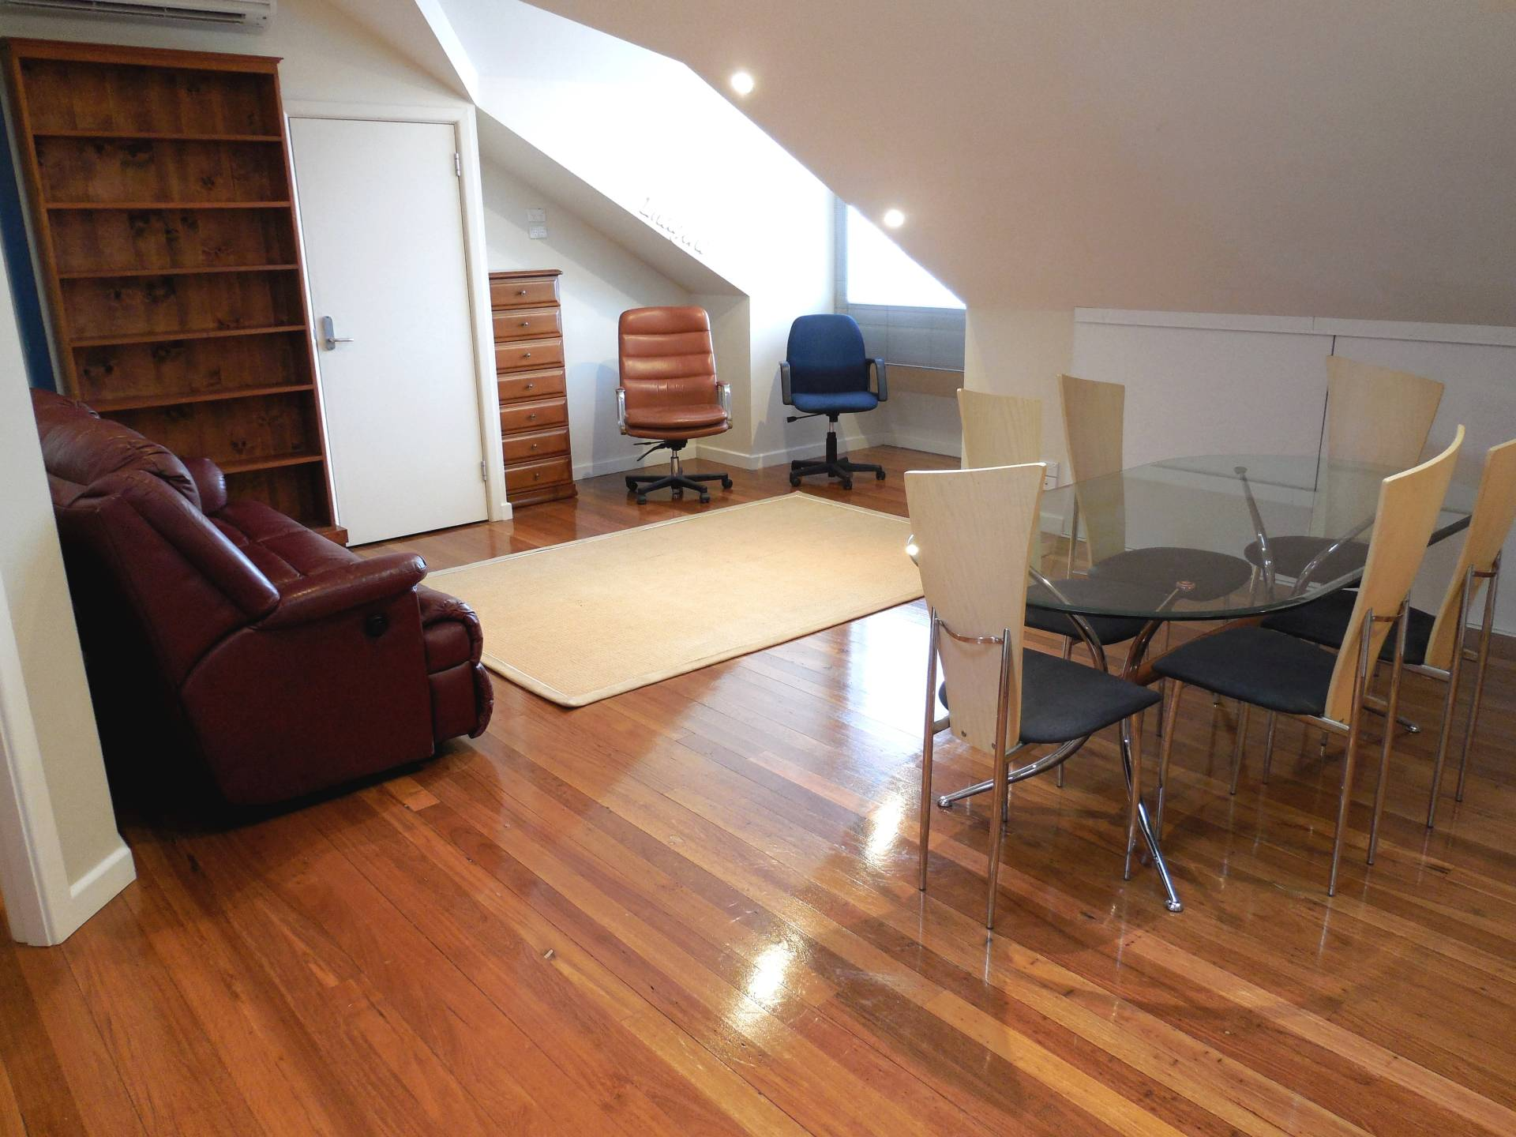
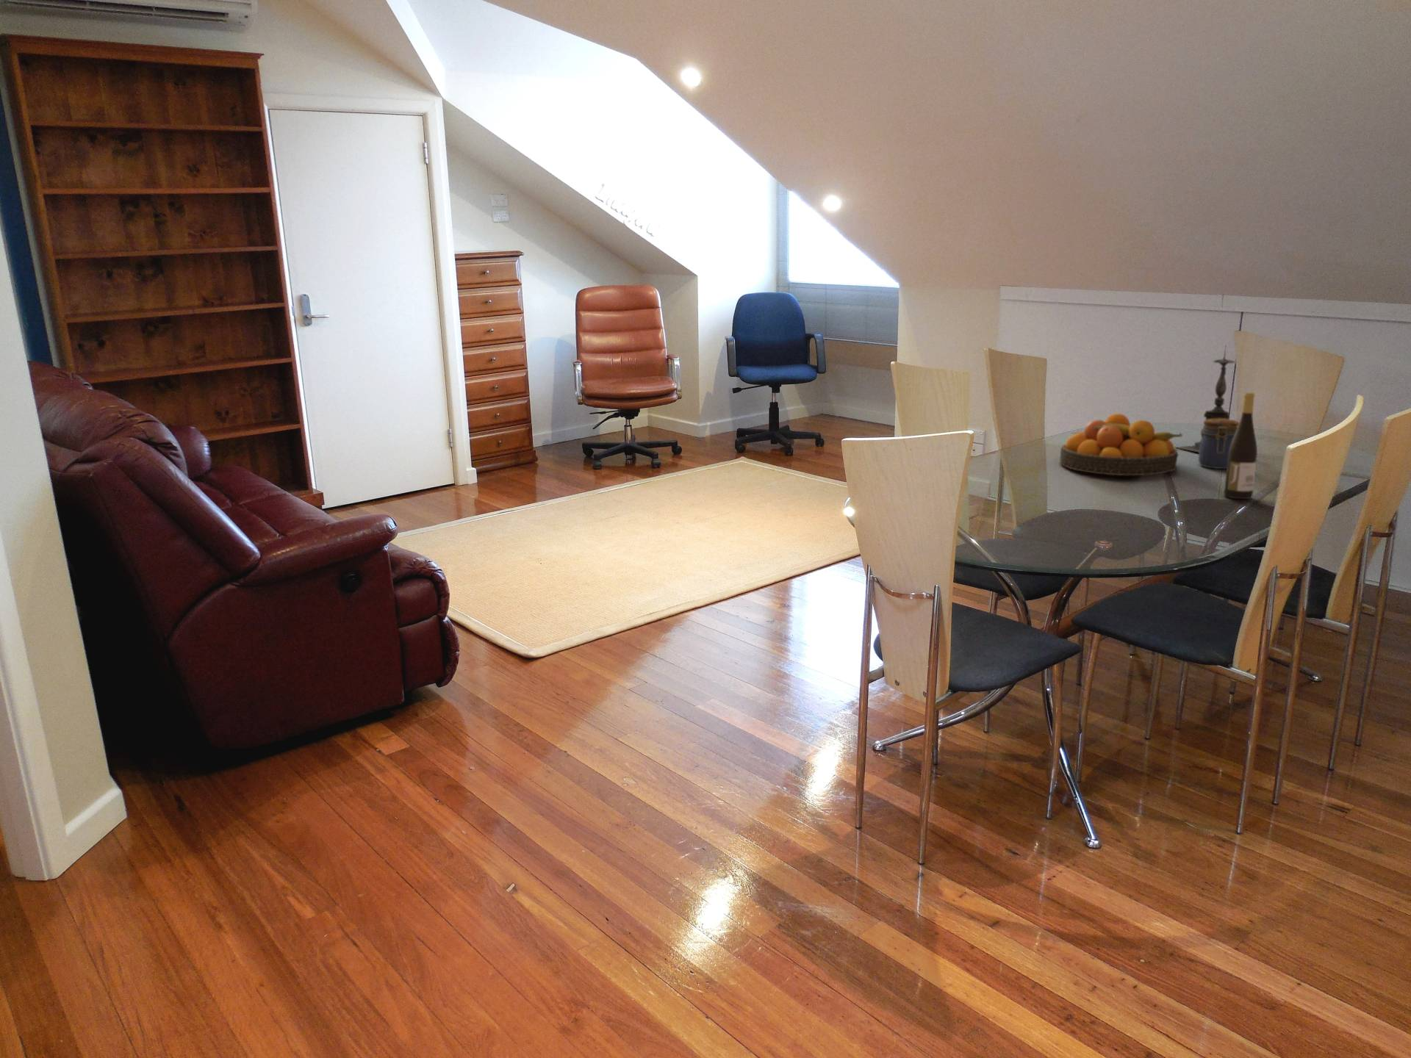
+ jar (1219, 443)
+ candle holder (1219, 398)
+ wine bottle (1243, 446)
+ fruit bowl (1119, 441)
